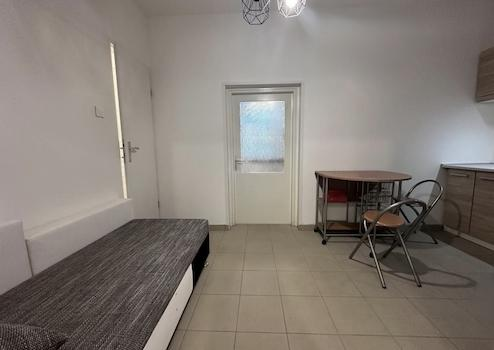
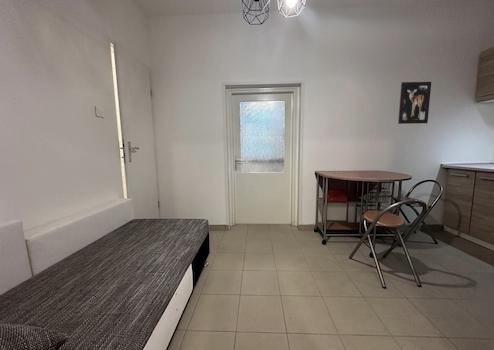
+ wall art (414, 103)
